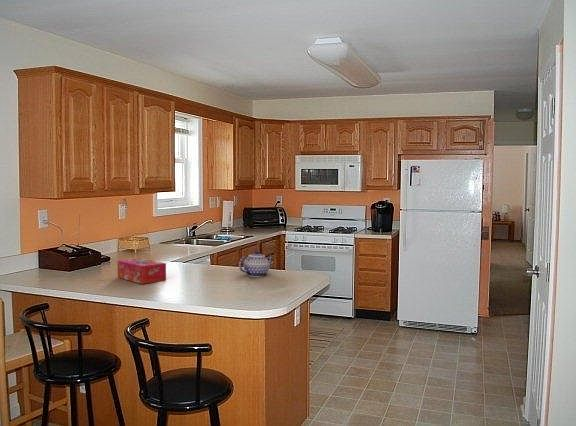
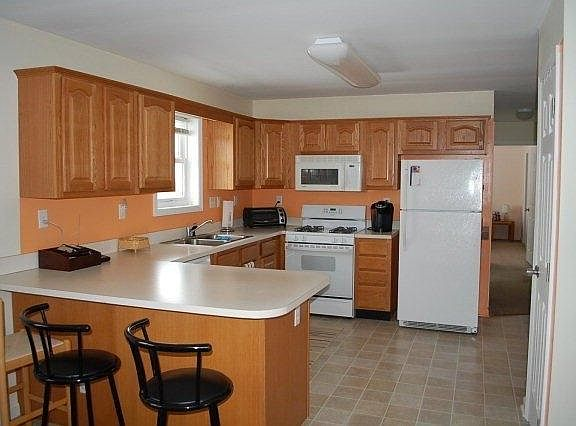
- teapot (256, 263)
- tissue box (141, 270)
